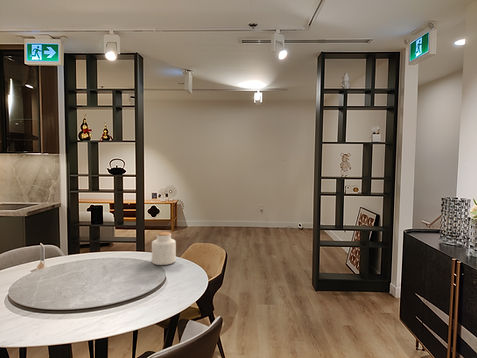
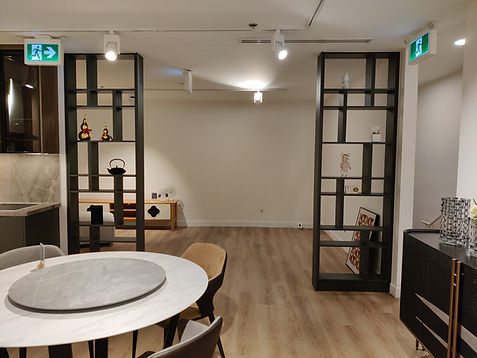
- jar (164, 247)
